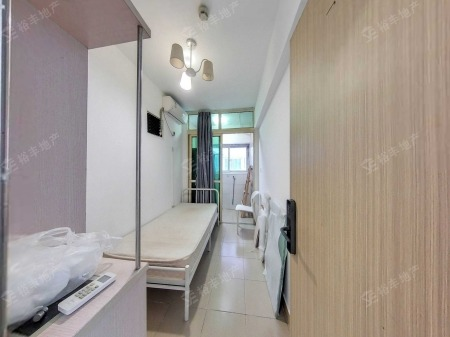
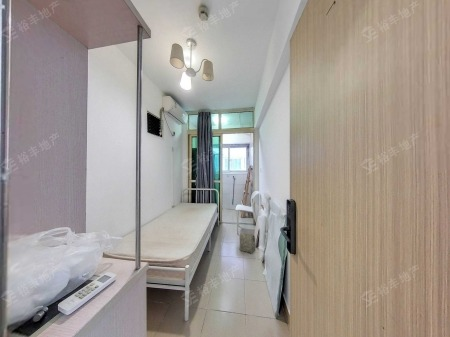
+ bag (247, 241)
